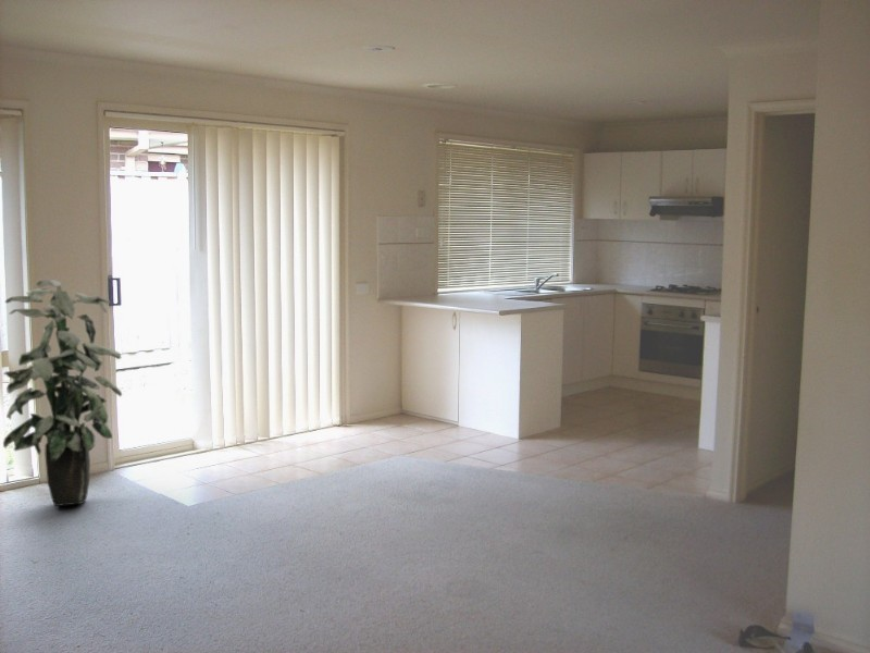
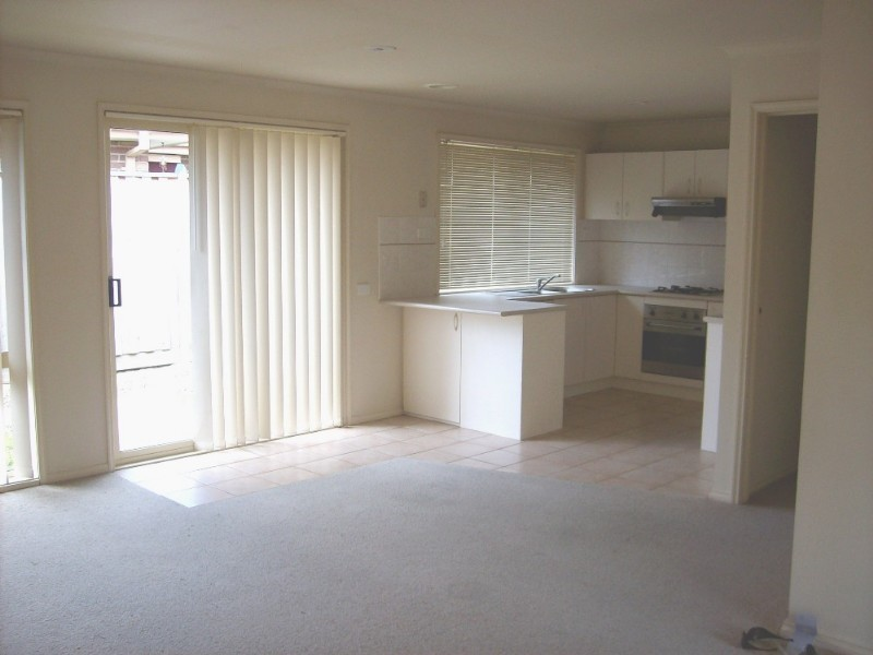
- indoor plant (59, 392)
